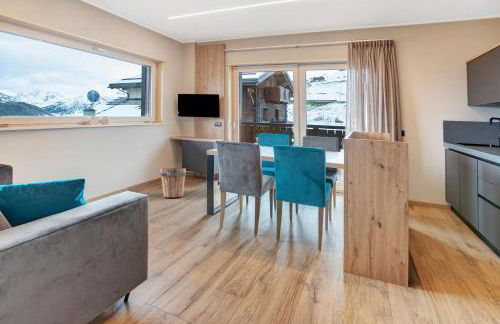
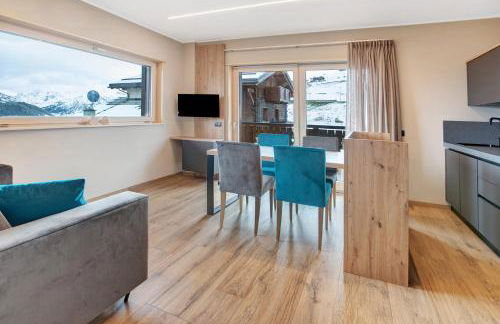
- bucket (173, 182)
